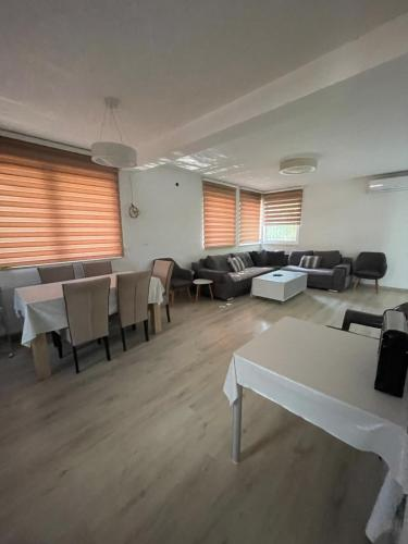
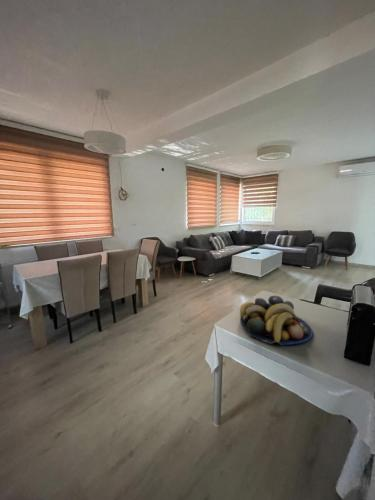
+ fruit bowl (275, 313)
